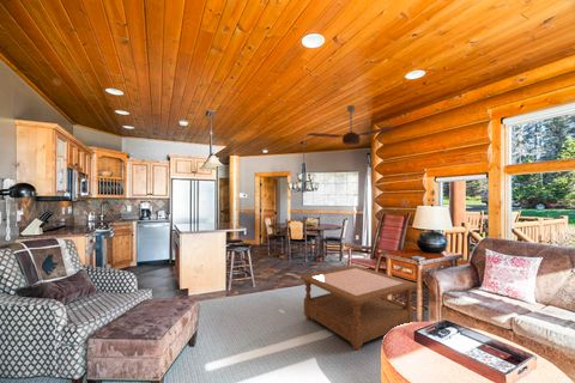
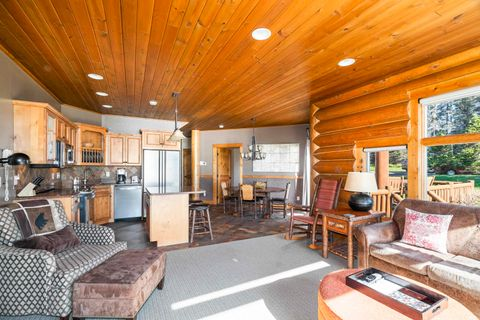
- coffee table (356, 302)
- ceiling fan (350, 126)
